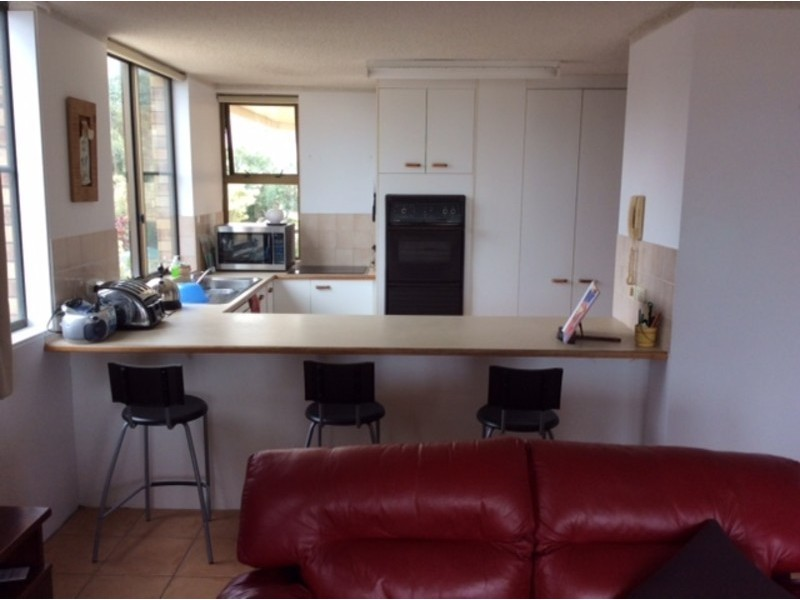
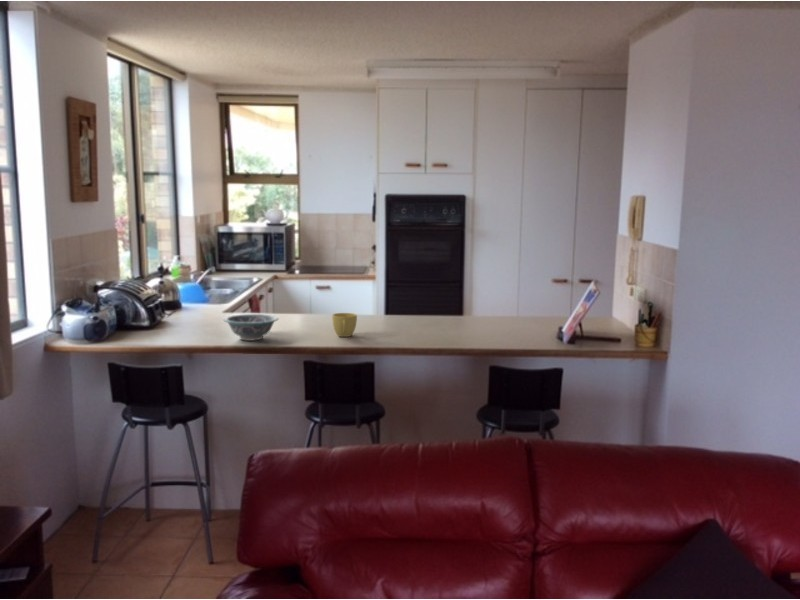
+ bowl (251, 328)
+ cup (344, 325)
